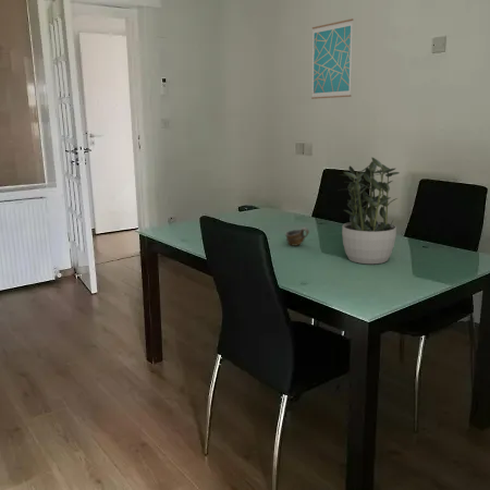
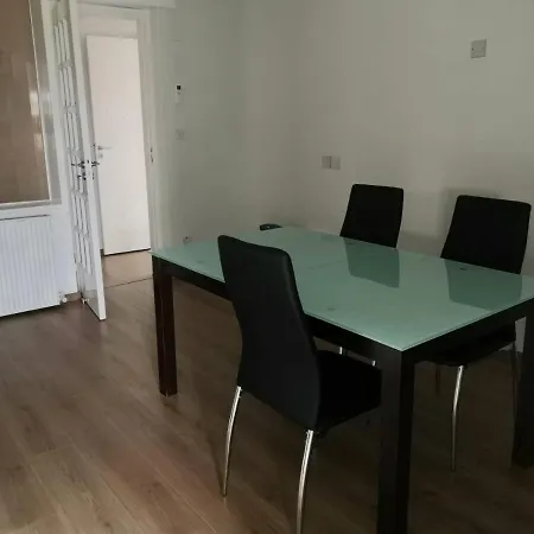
- cup (295, 235)
- wall art (331, 61)
- potted plant (366, 208)
